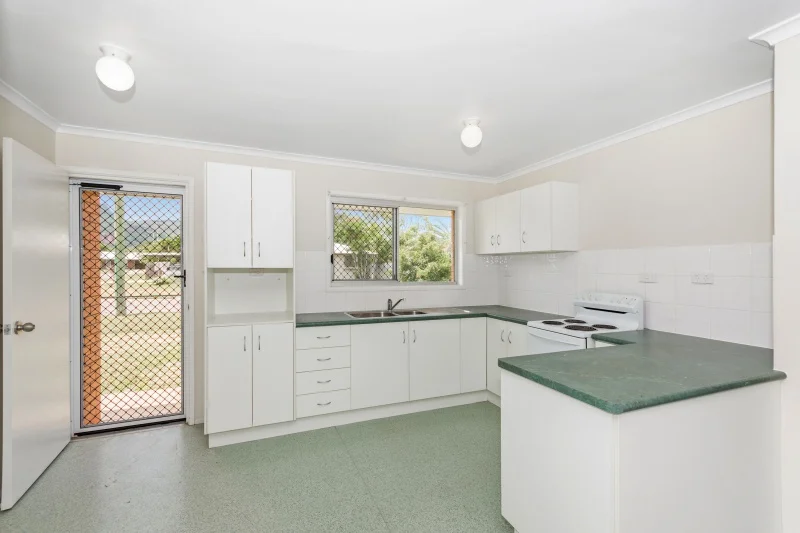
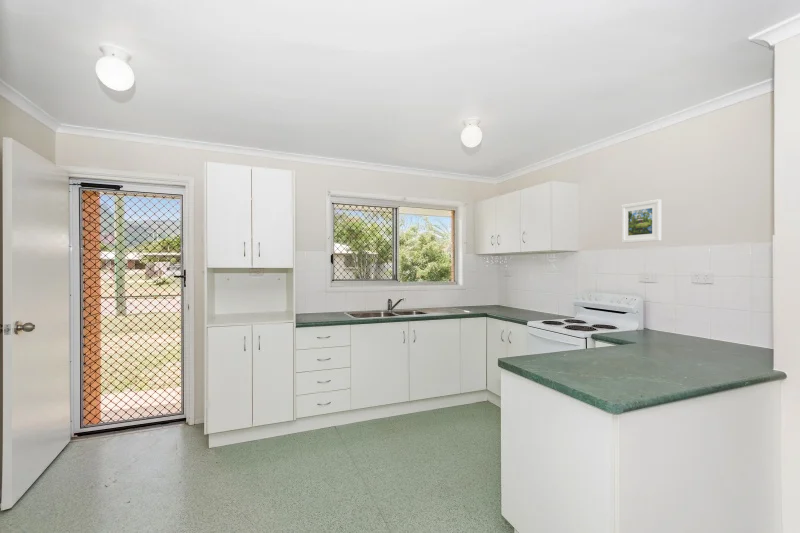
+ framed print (640, 222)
